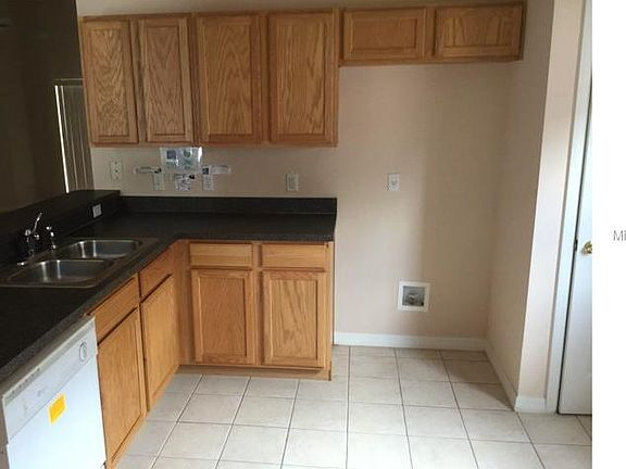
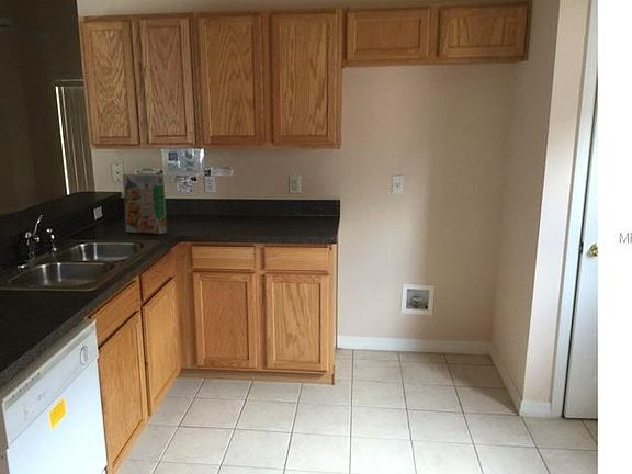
+ cereal box (145, 203)
